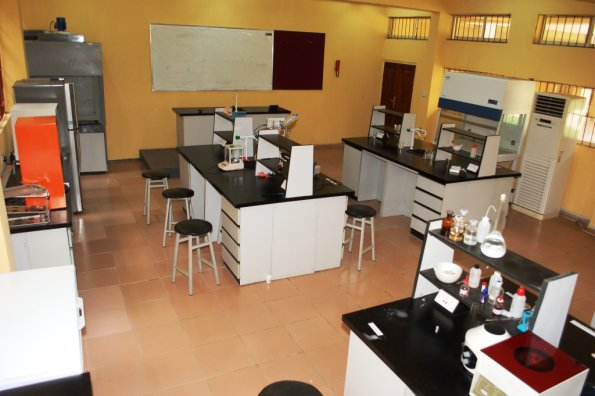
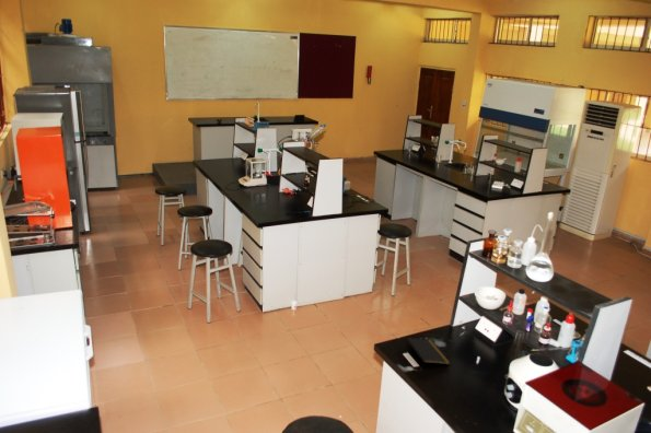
+ notepad (427, 350)
